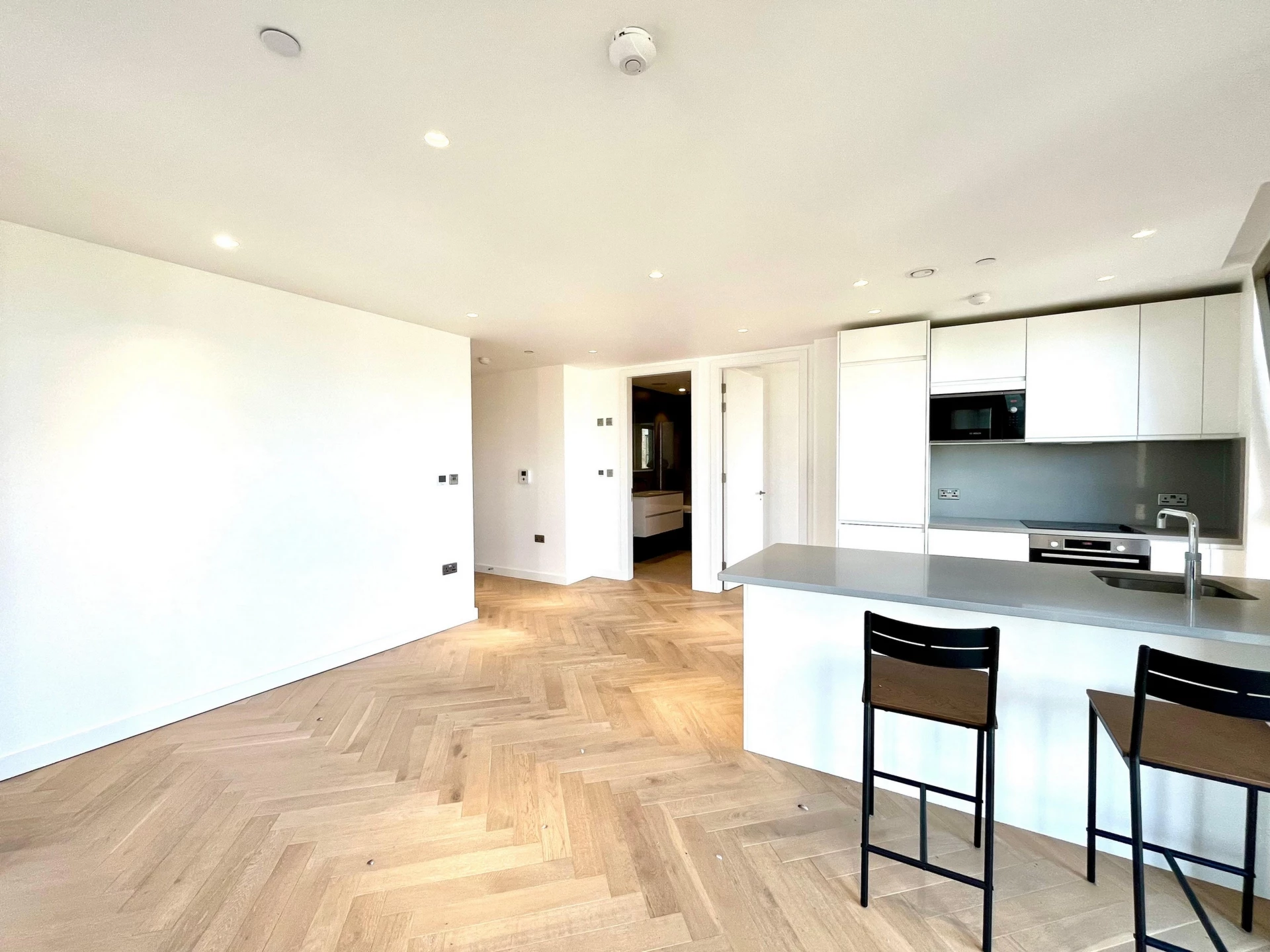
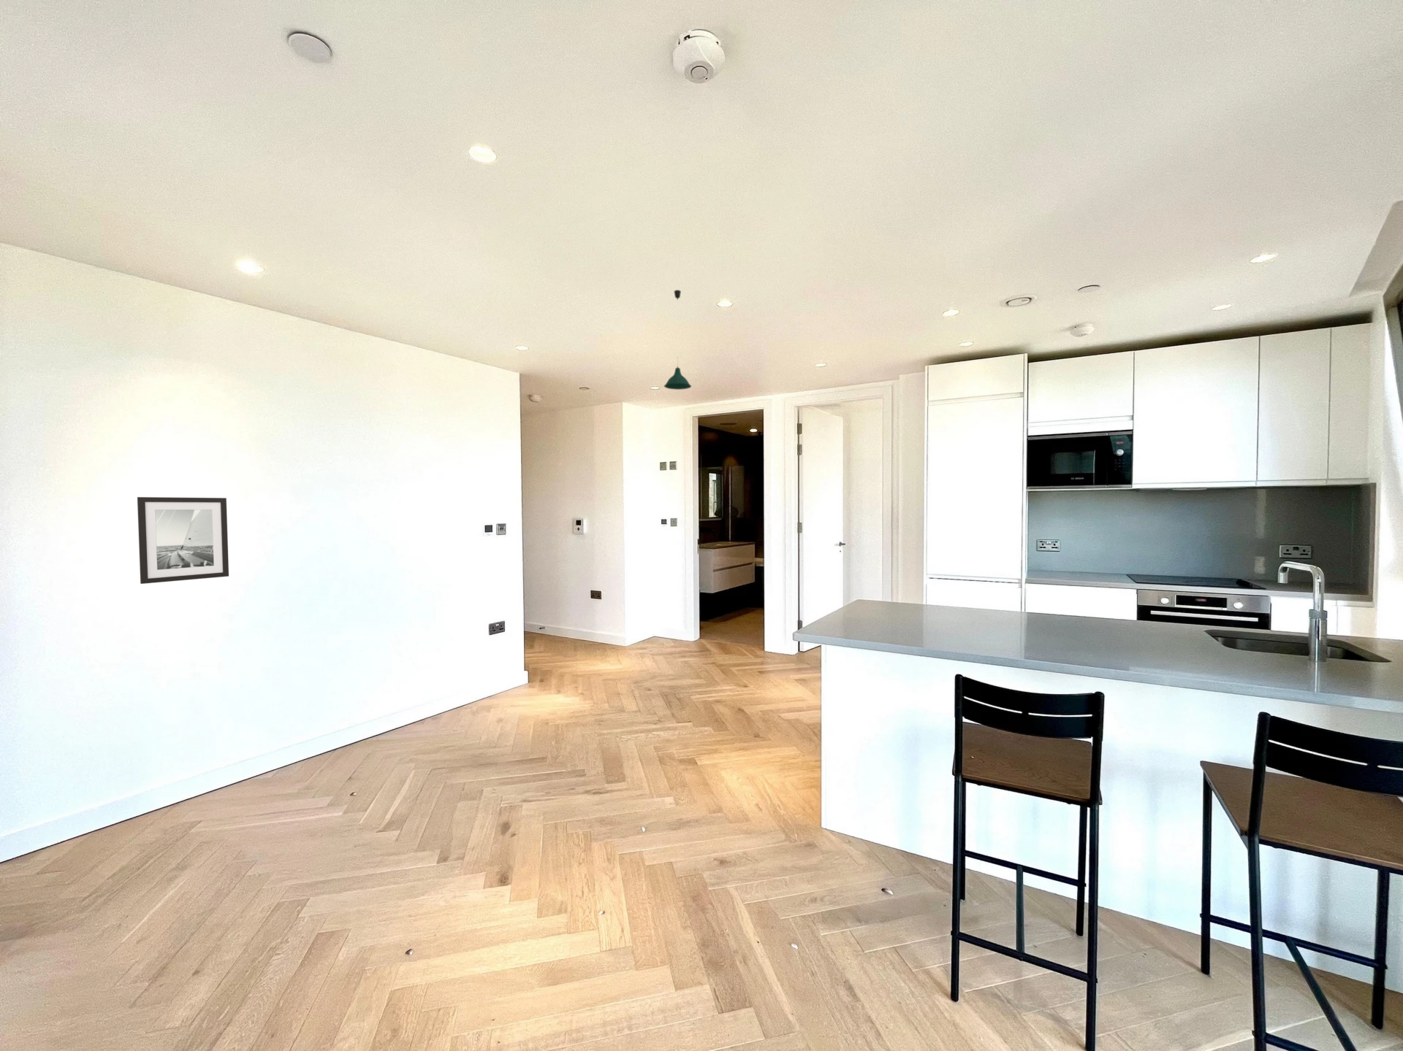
+ pendant light (677, 358)
+ wall art (184, 539)
